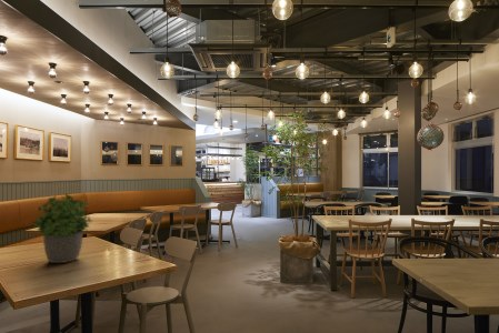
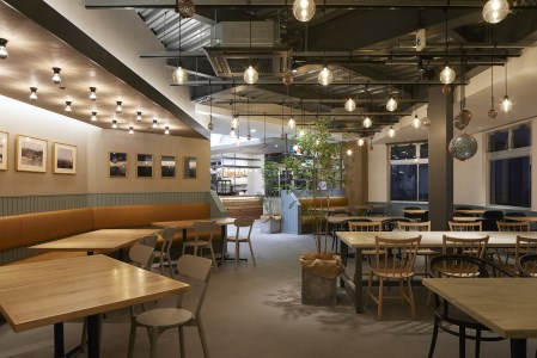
- potted plant (62, 226)
